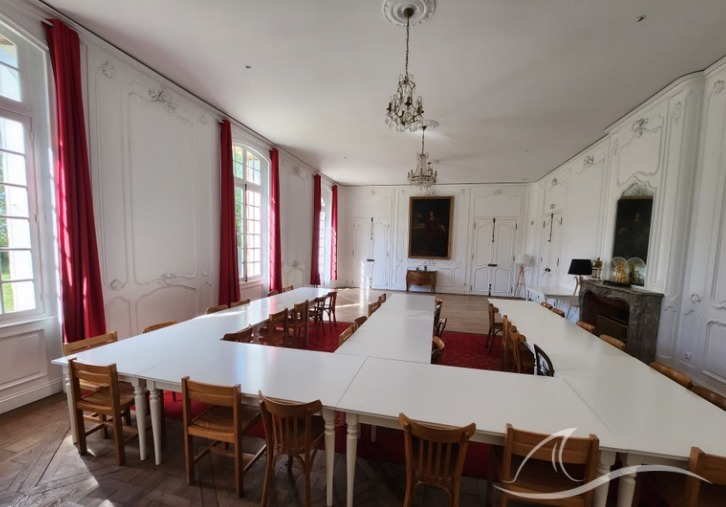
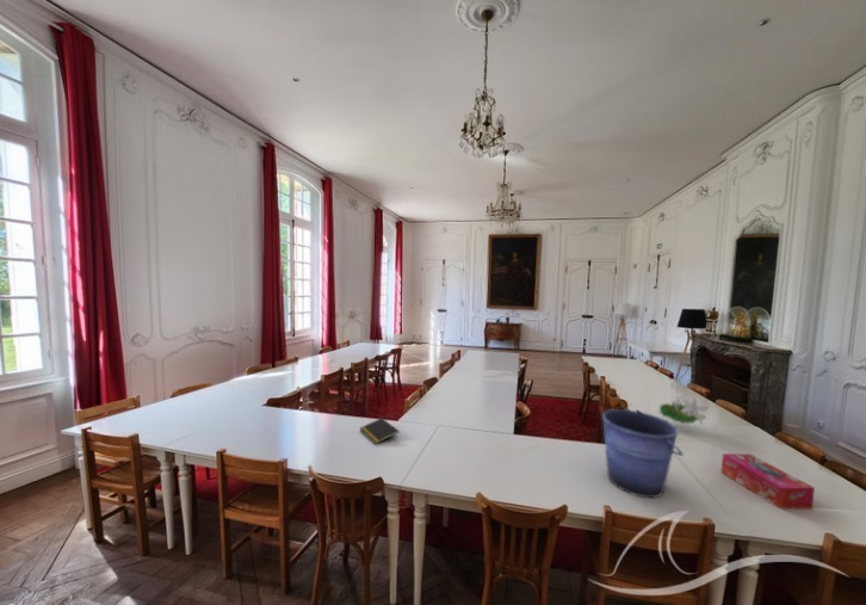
+ notepad (378, 430)
+ bucket (639, 451)
+ flower arrangement (682, 406)
+ tissue box (763, 479)
